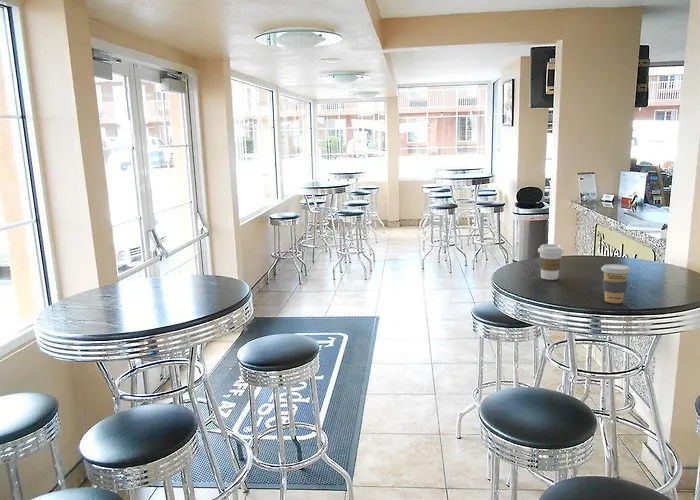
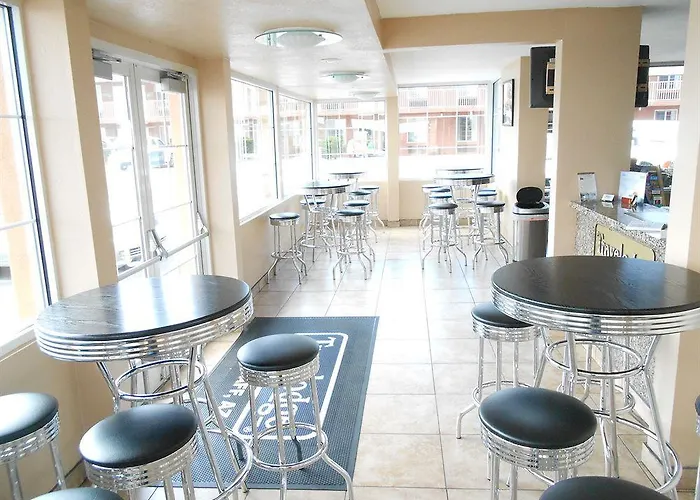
- coffee cup (550, 261)
- coffee cup (614, 283)
